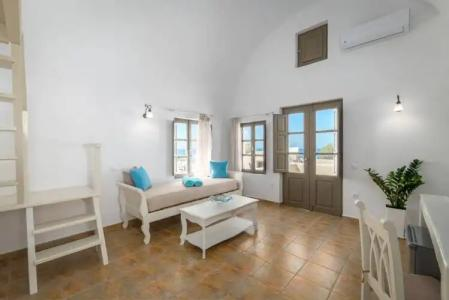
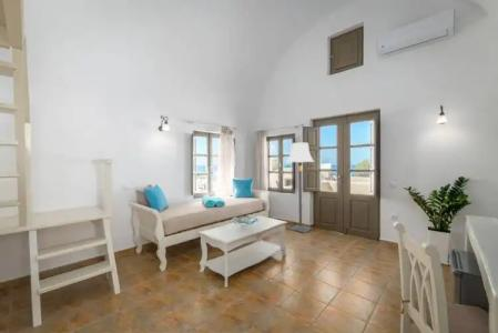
+ lamp (299, 186)
